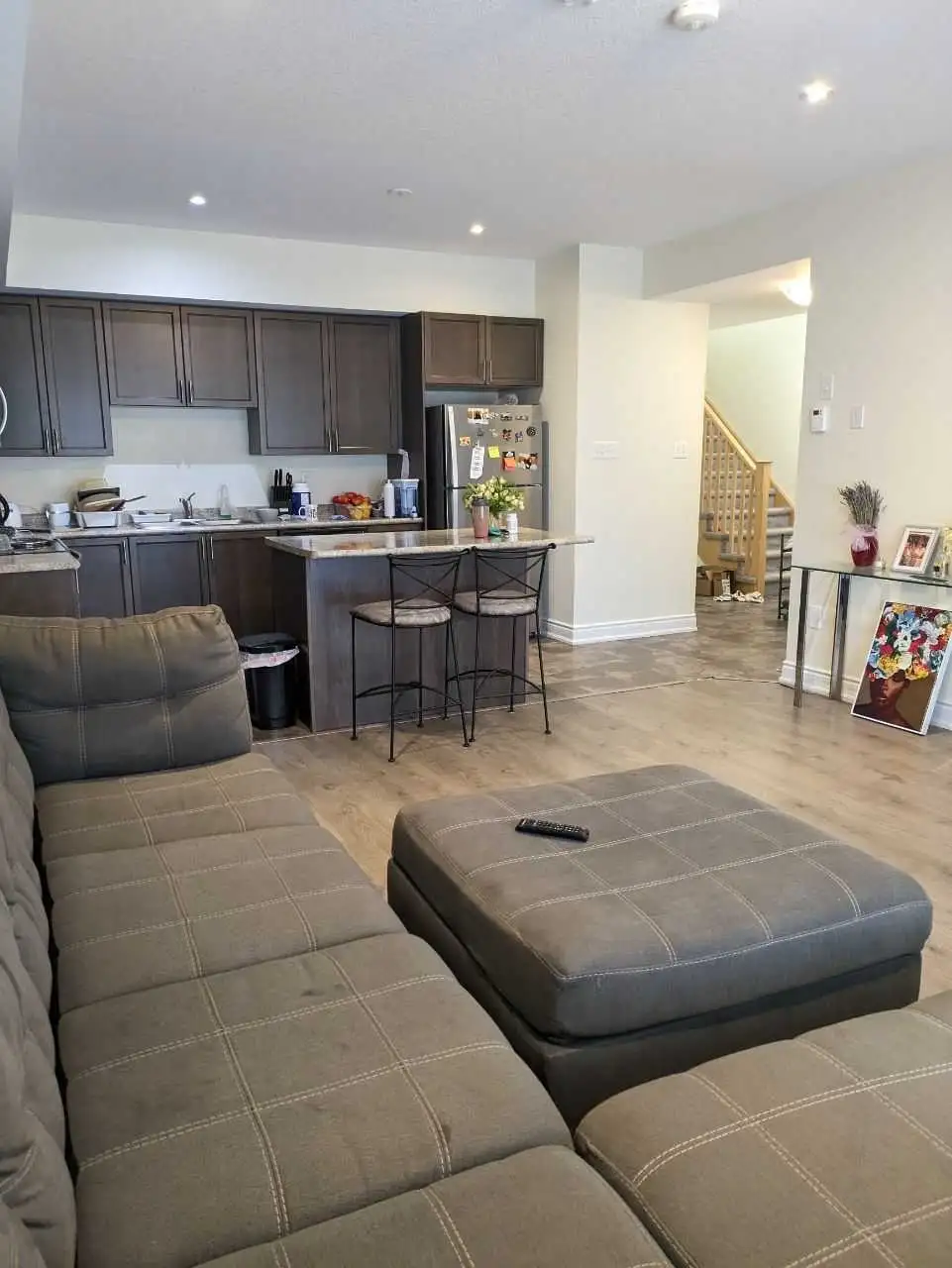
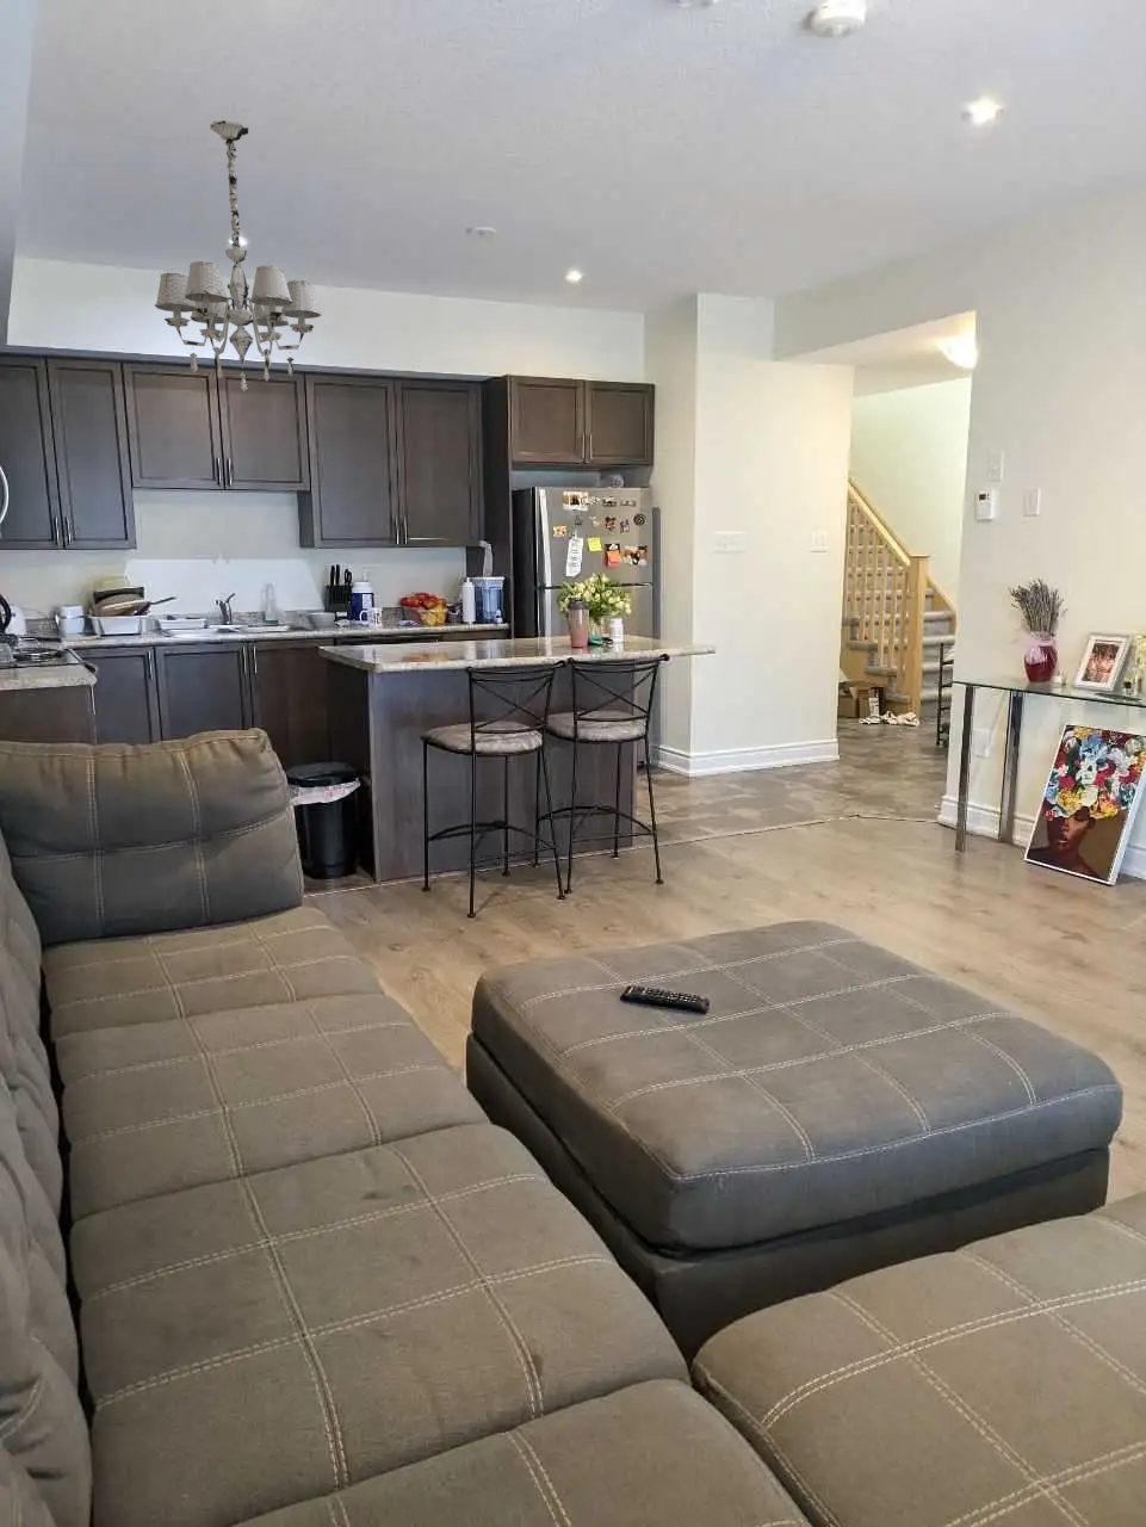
+ chandelier (237, 263)
